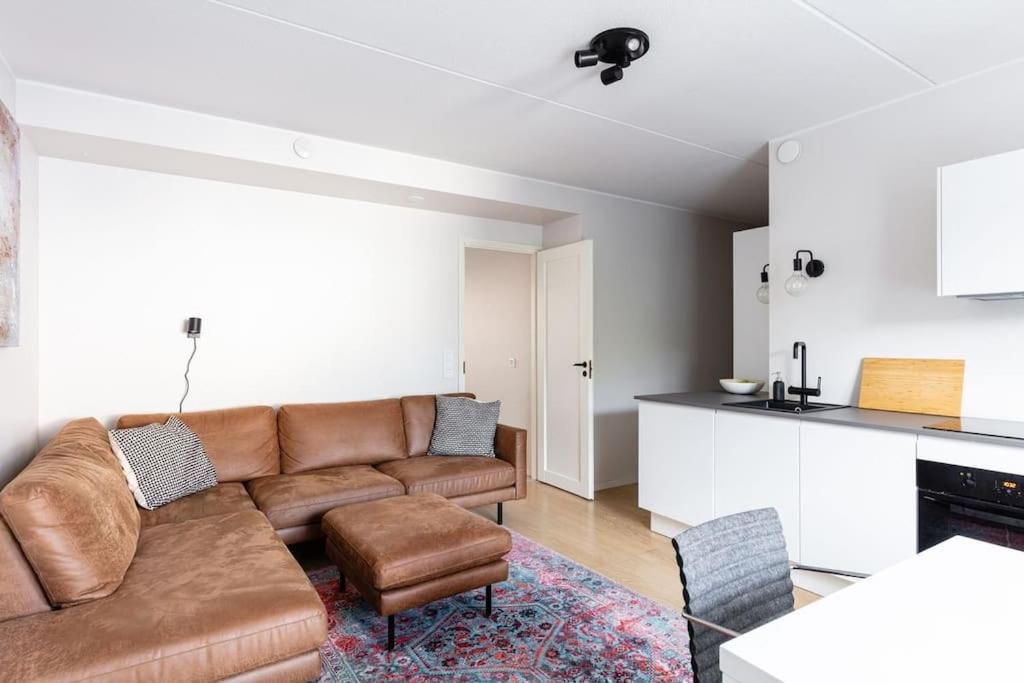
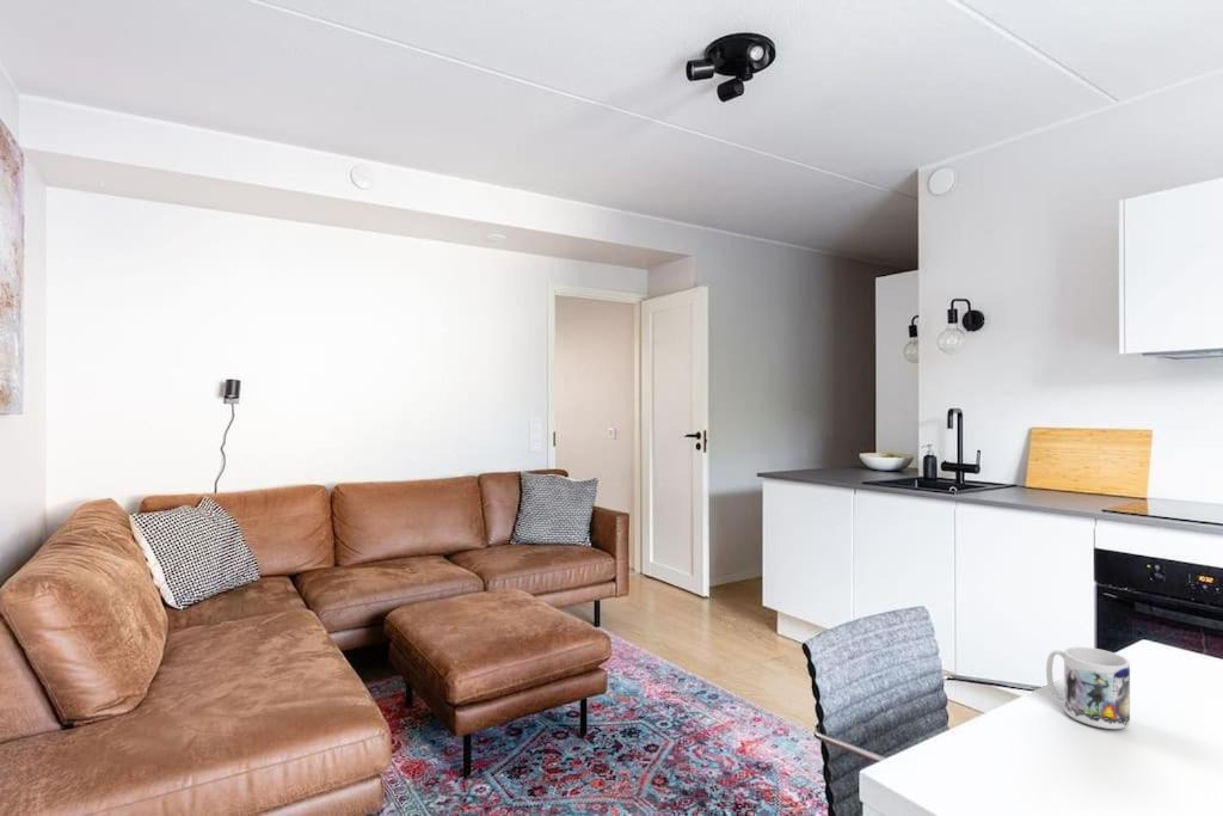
+ mug (1084, 683)
